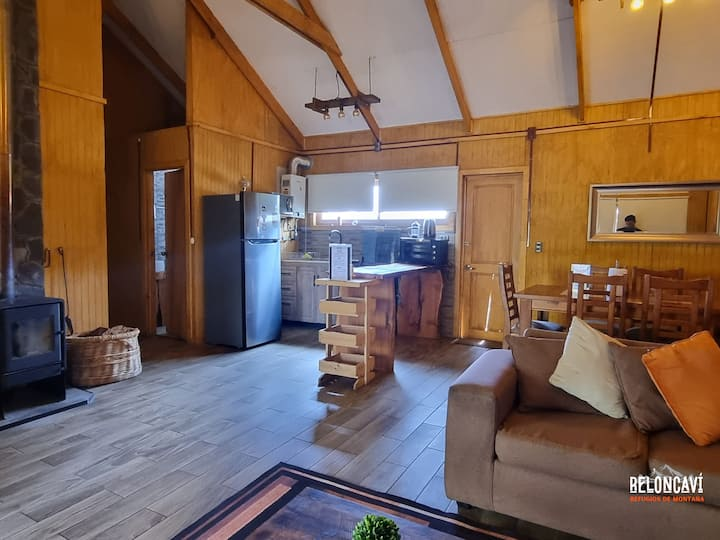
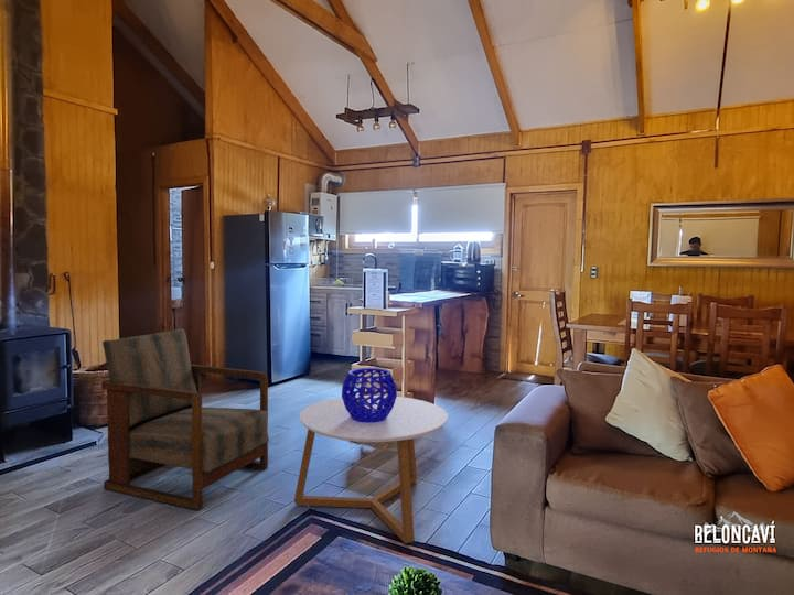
+ decorative bowl (368, 392)
+ armchair (189, 408)
+ coffee table (374, 441)
